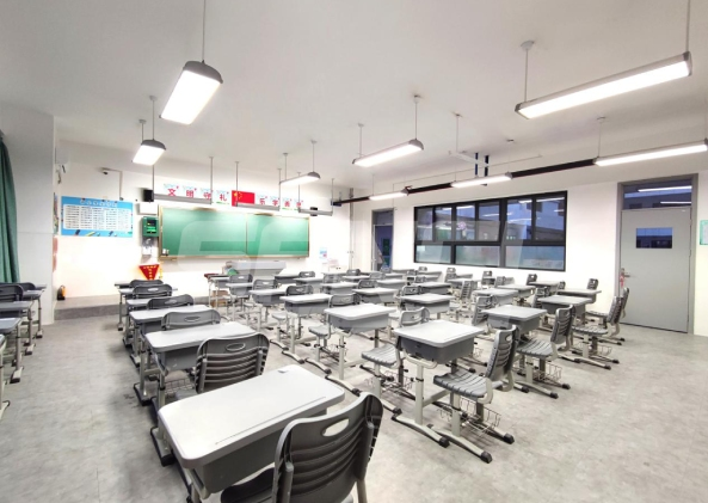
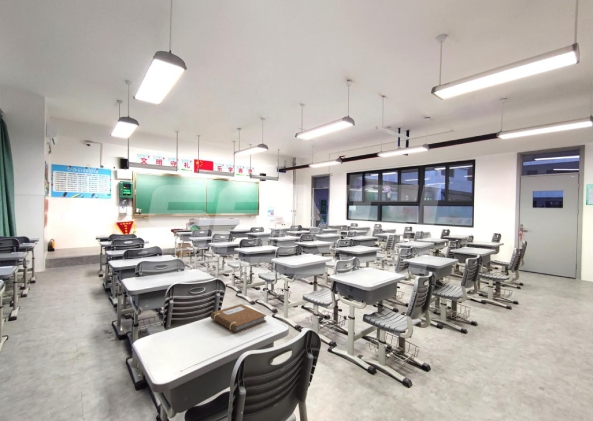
+ notebook (237, 316)
